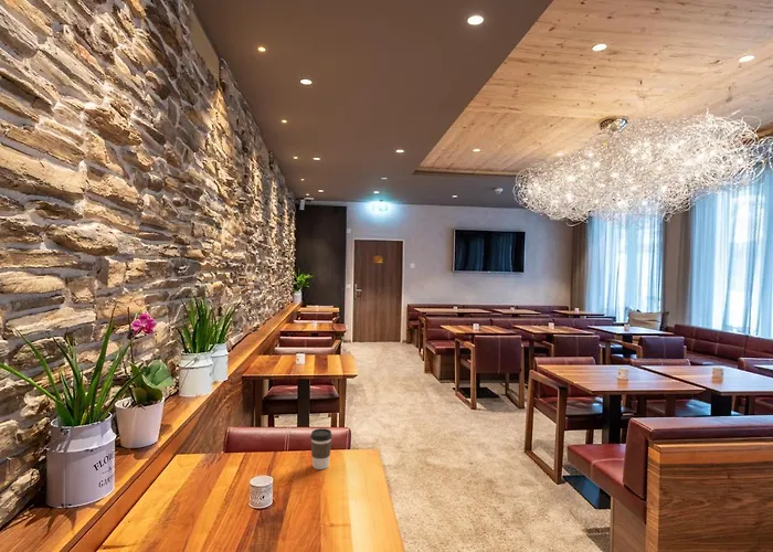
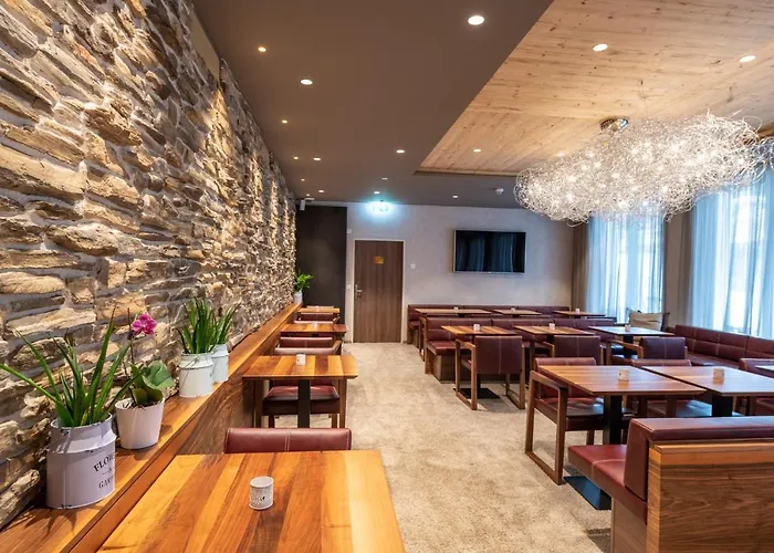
- coffee cup (320, 448)
